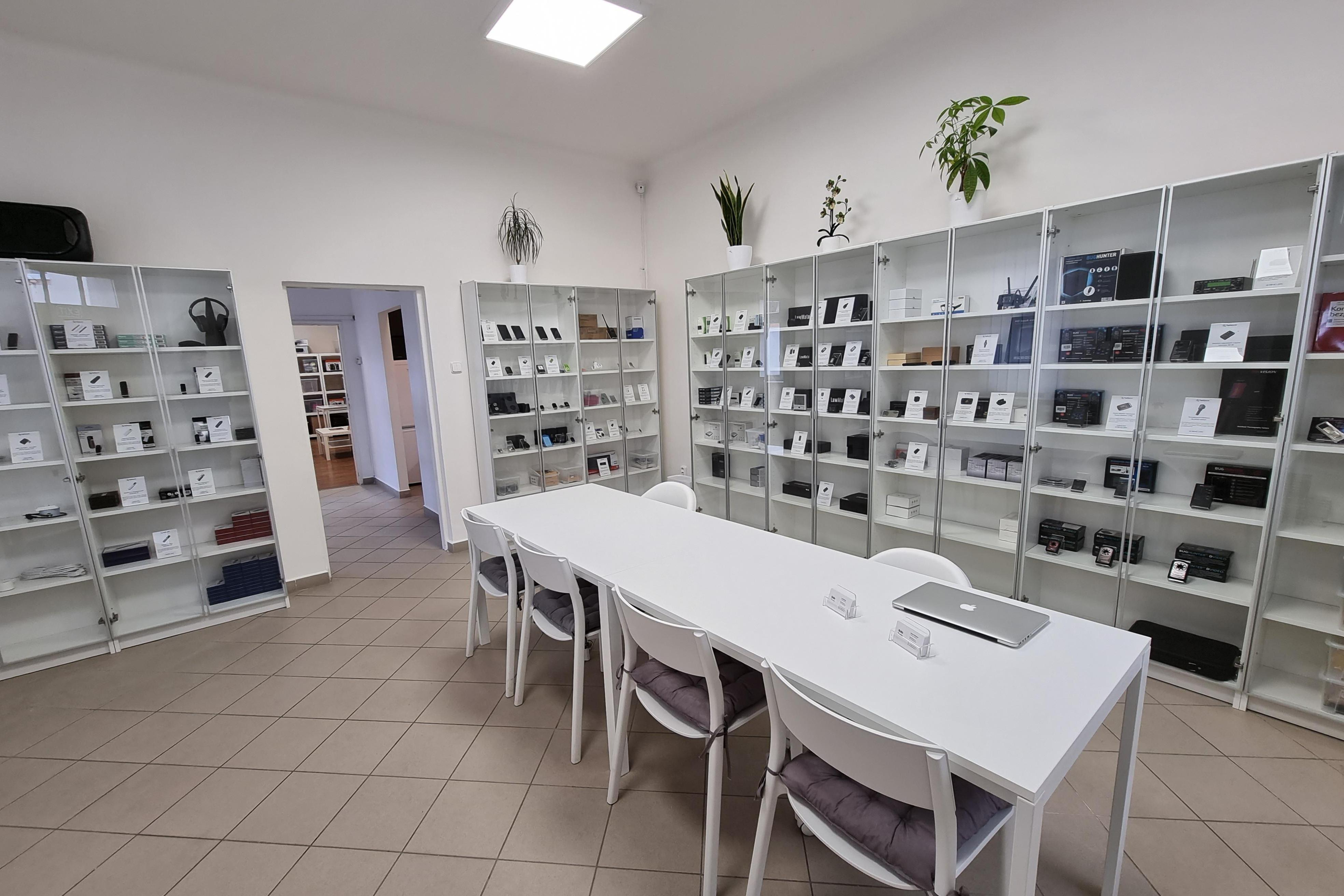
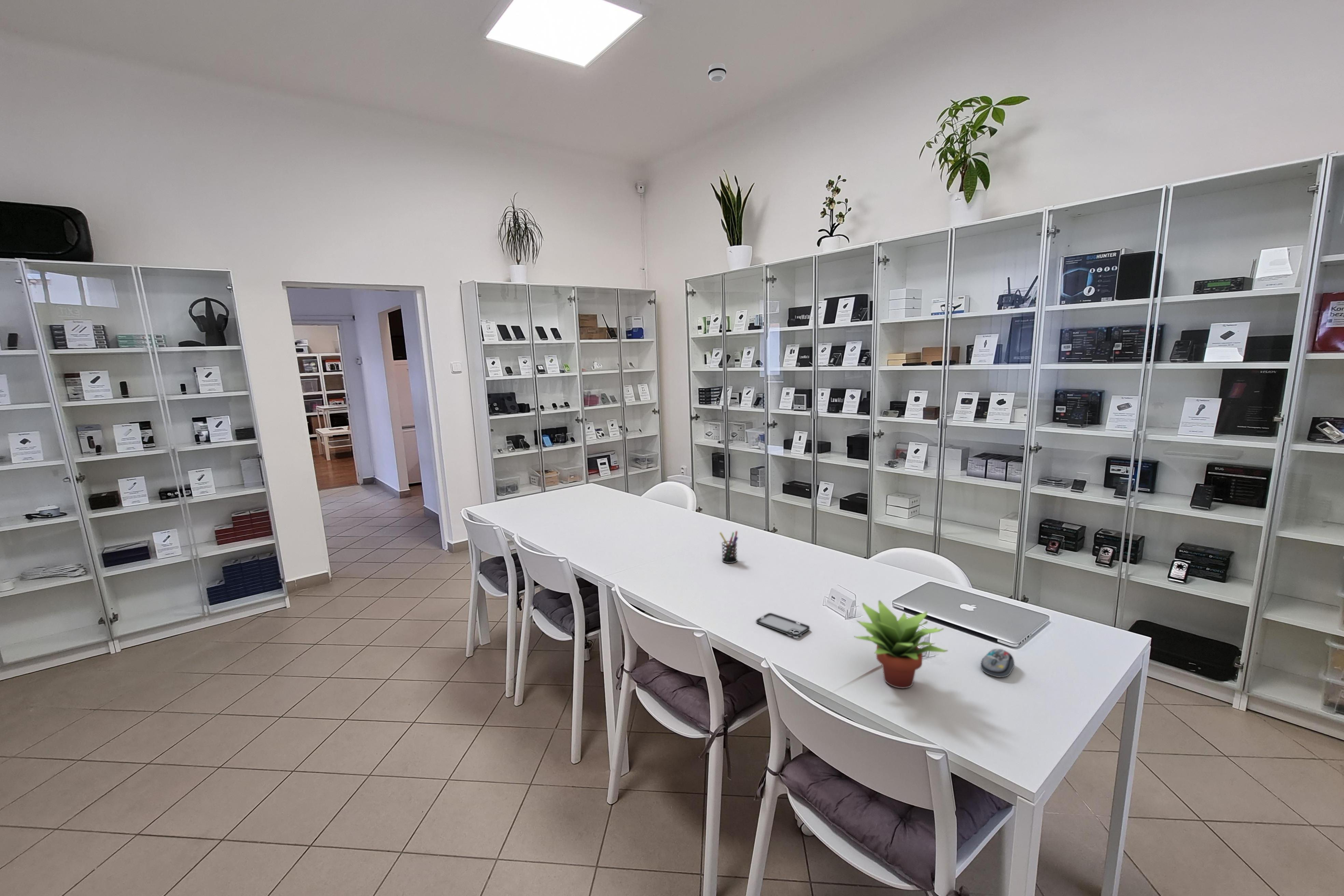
+ computer mouse (998, 661)
+ smoke detector (717, 73)
+ smartphone (782, 624)
+ succulent plant (896, 646)
+ pen holder (731, 545)
